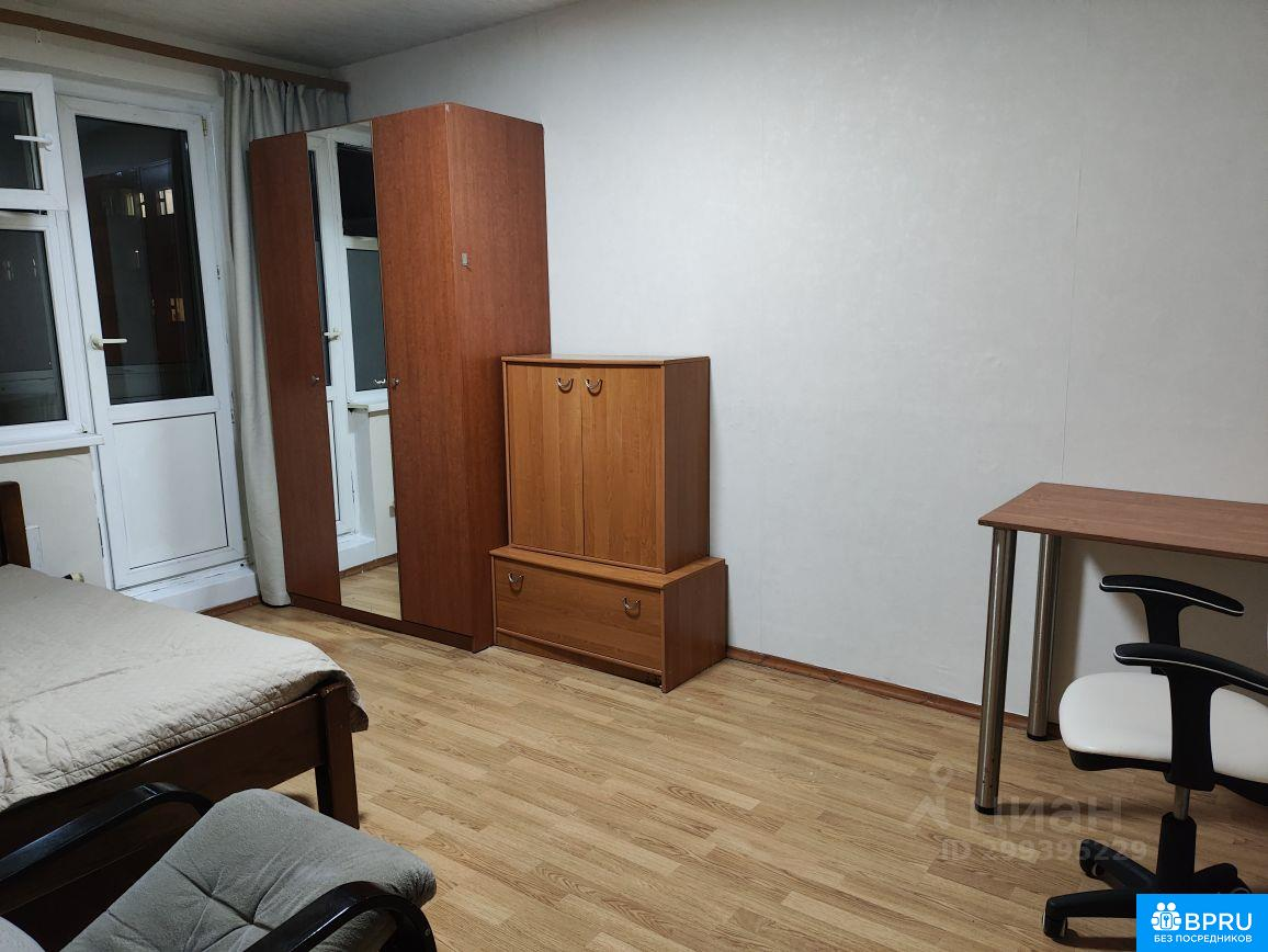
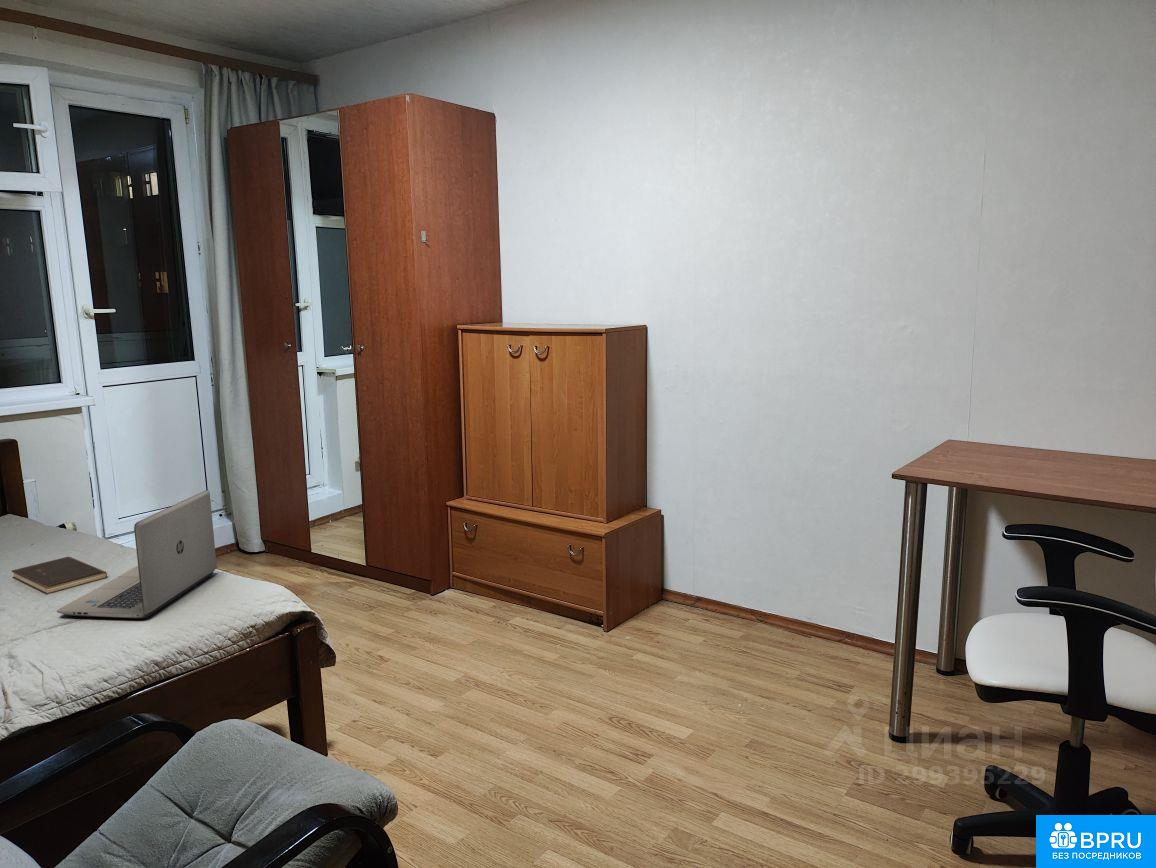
+ laptop (138, 549)
+ hardcover book (59, 574)
